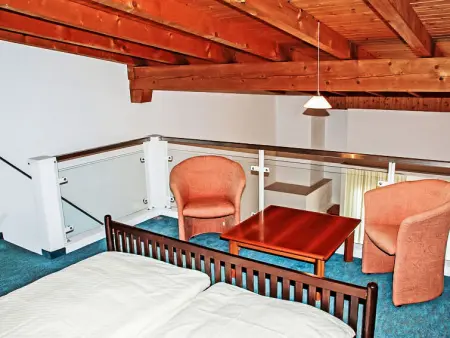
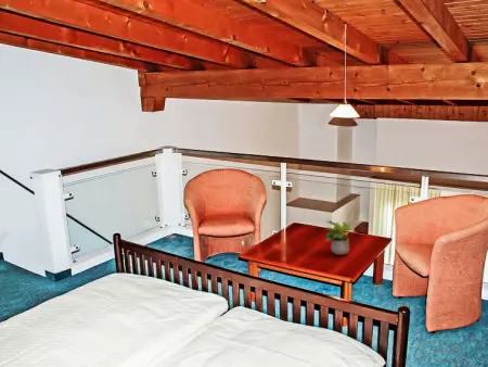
+ potted plant (337, 237)
